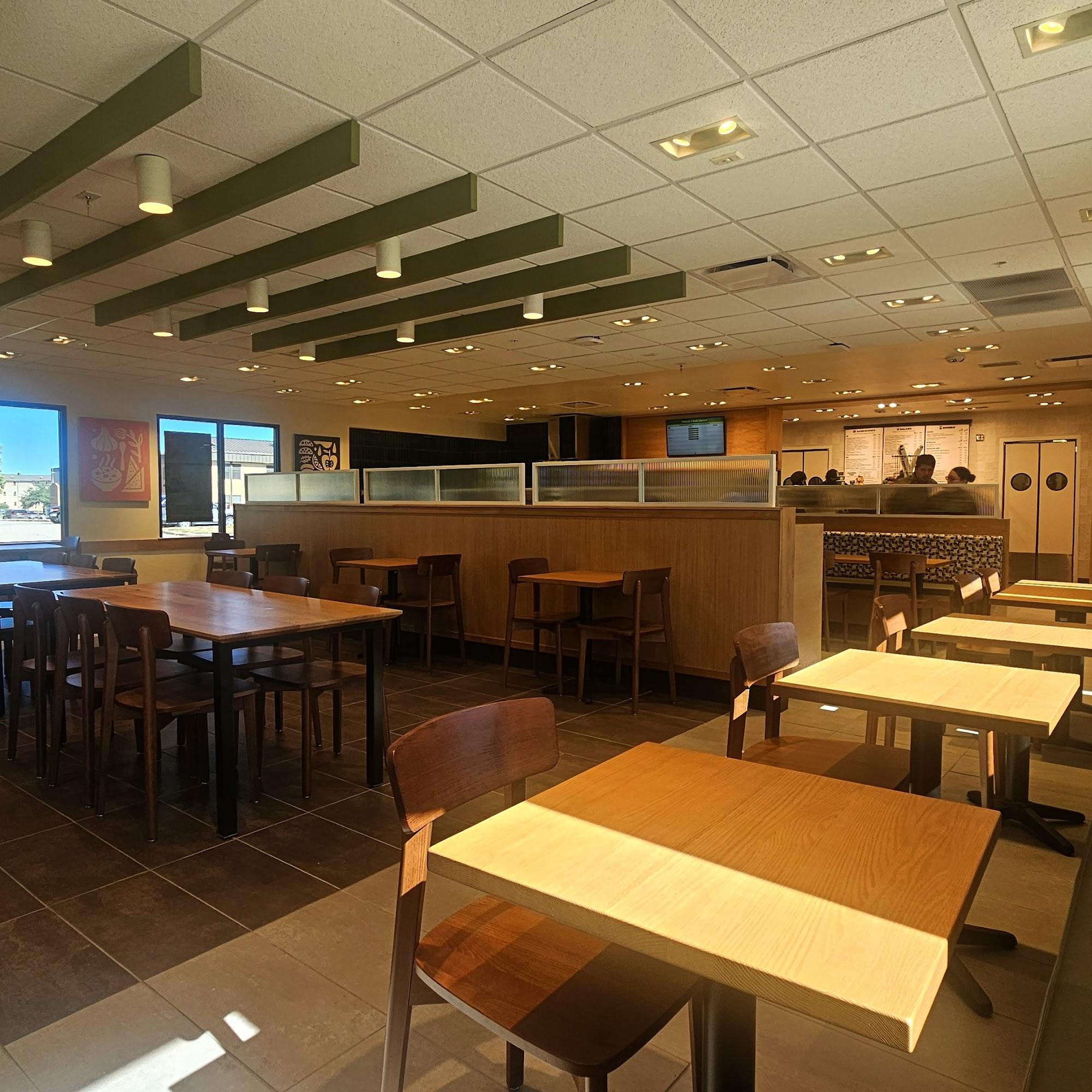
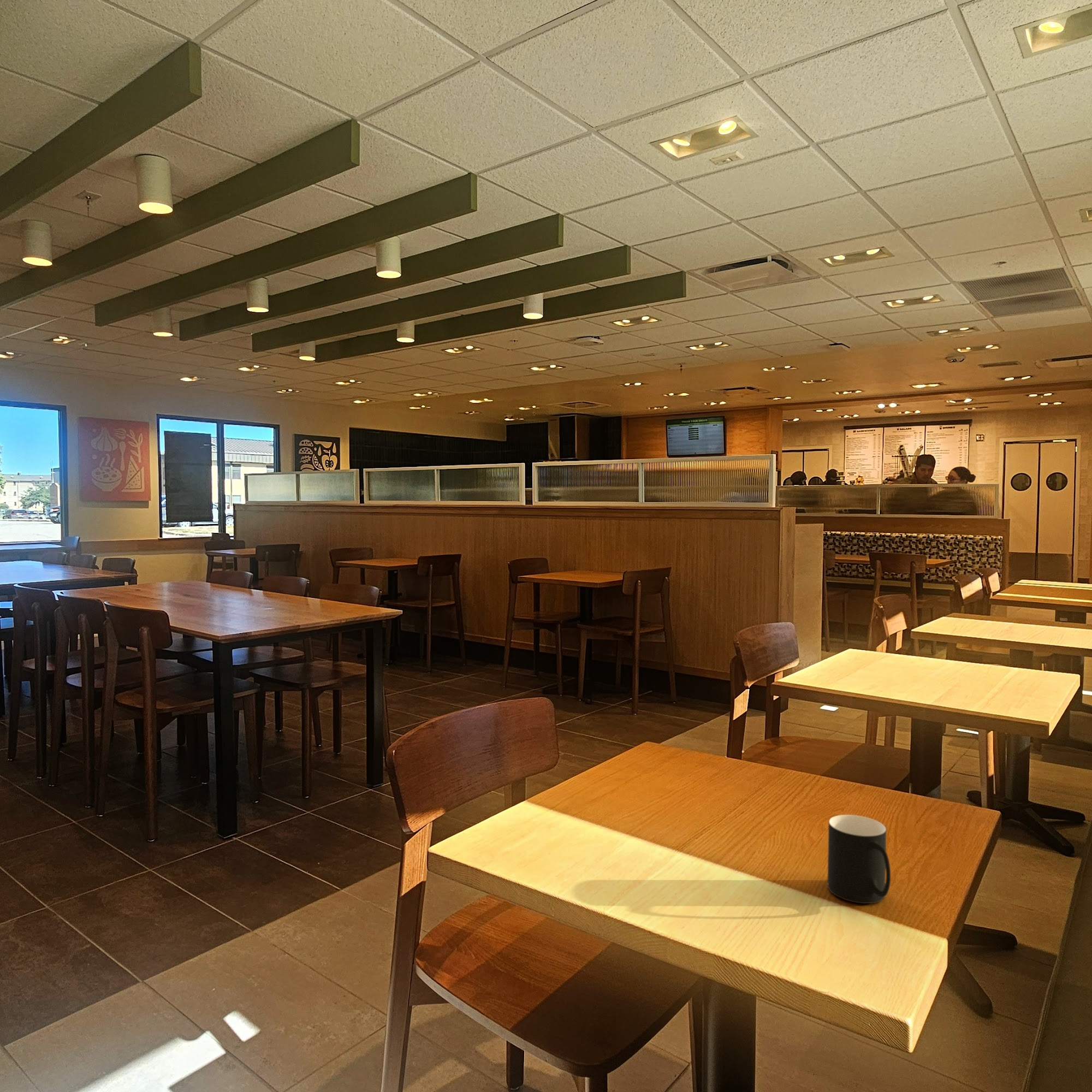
+ cup (863, 863)
